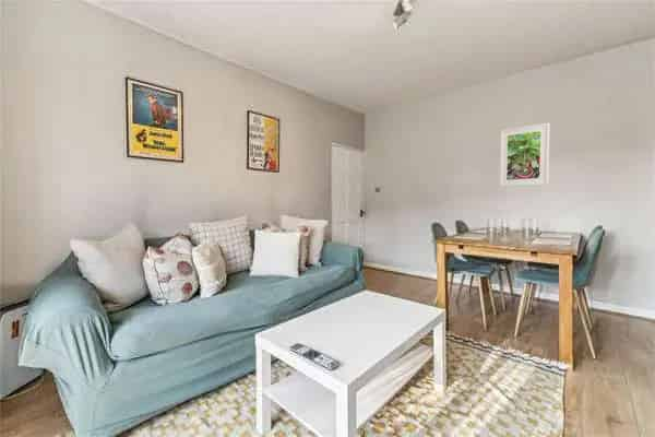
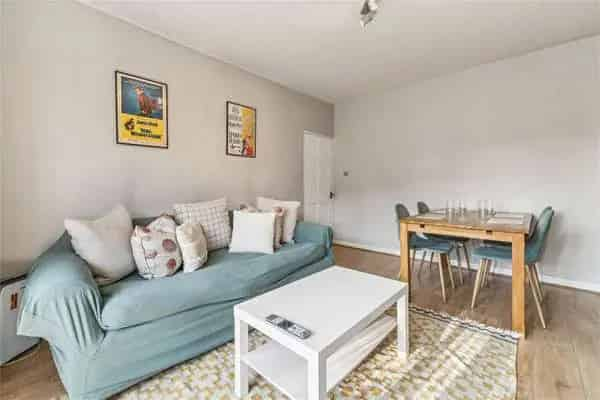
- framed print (523, 156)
